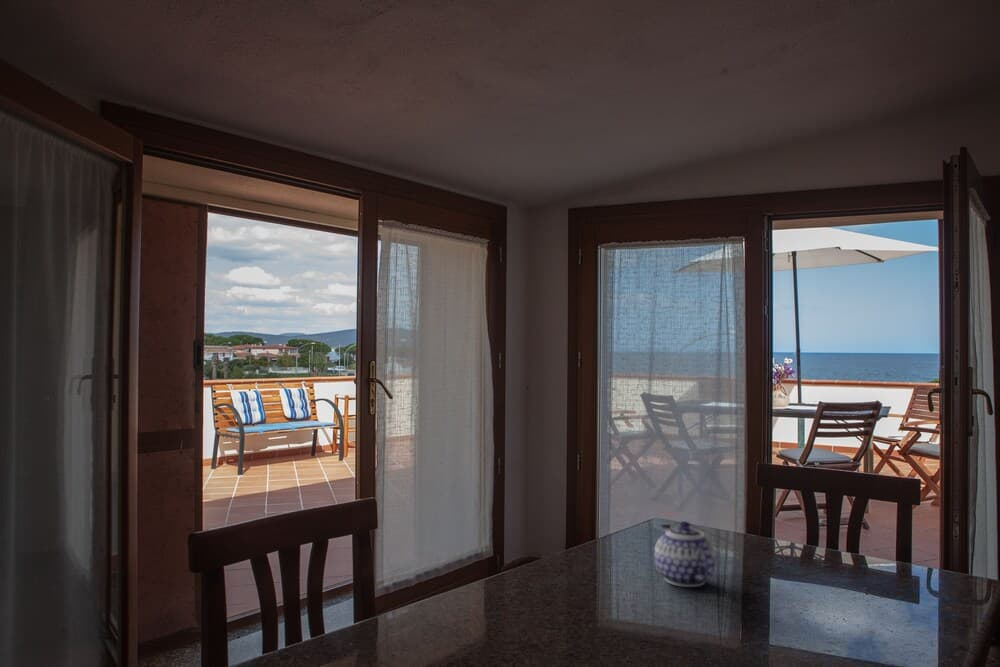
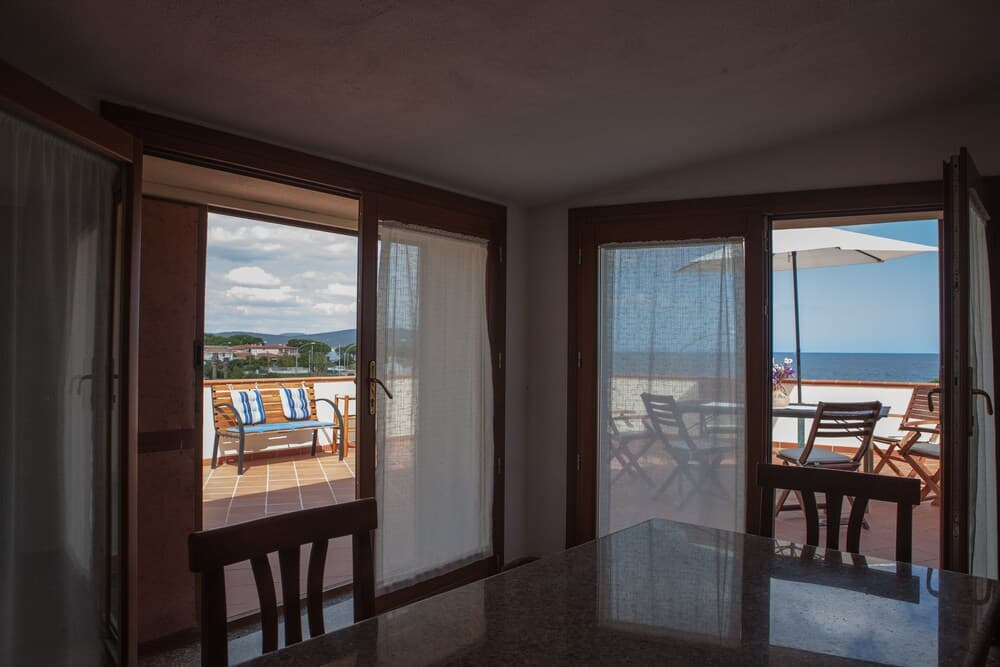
- teapot (684, 551)
